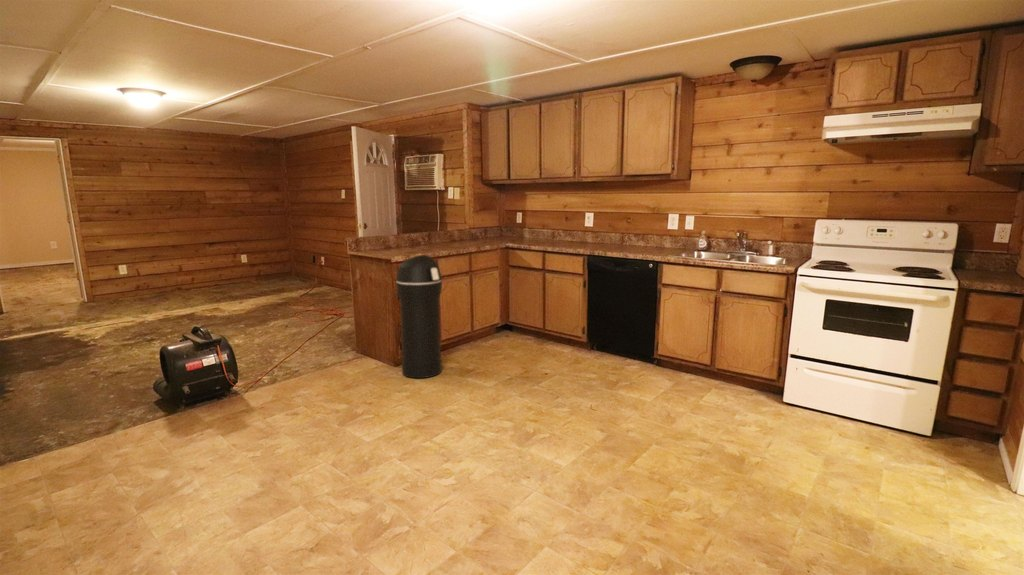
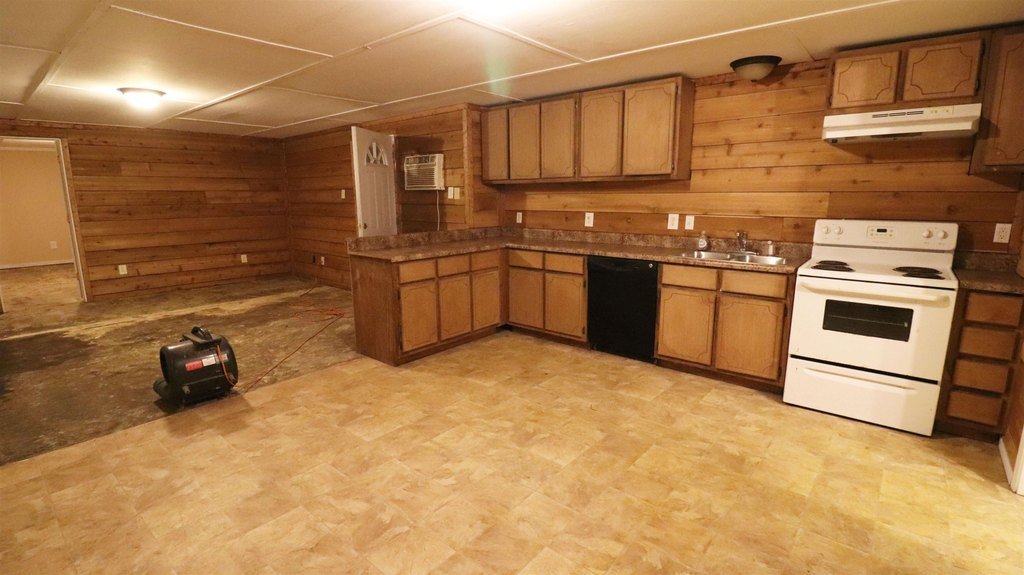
- trash can (421, 314)
